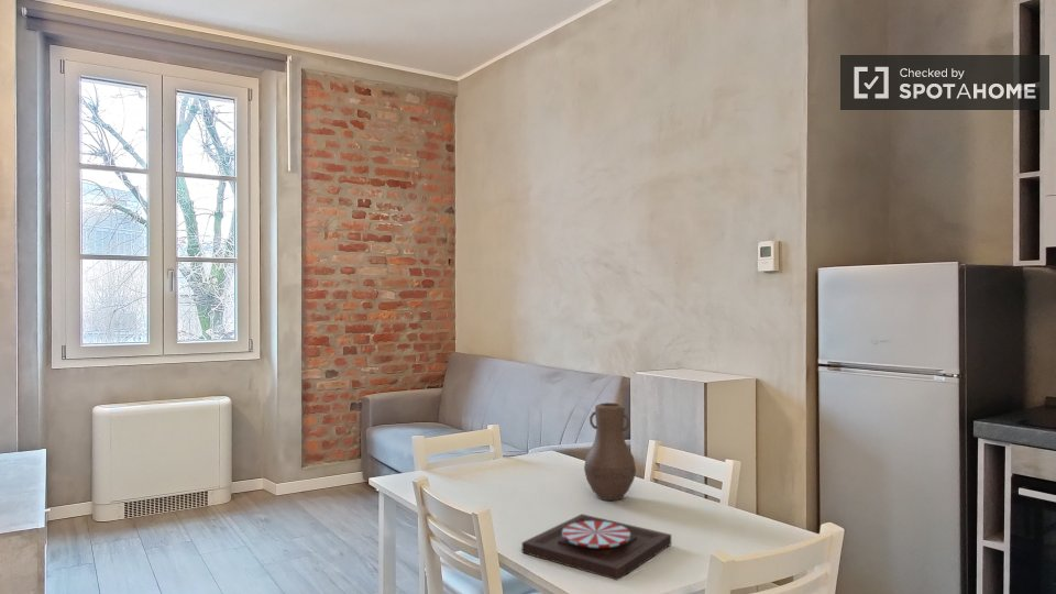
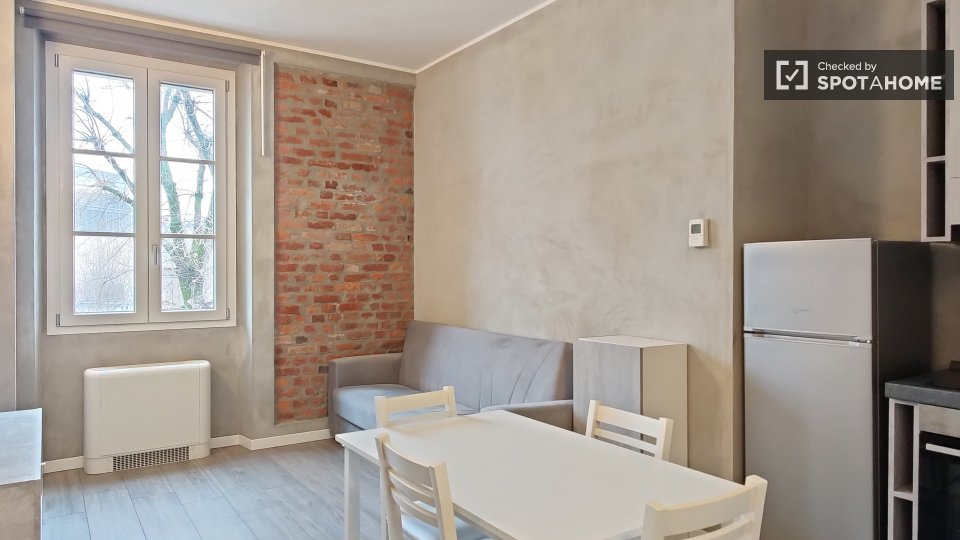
- vase (609, 450)
- plate (597, 539)
